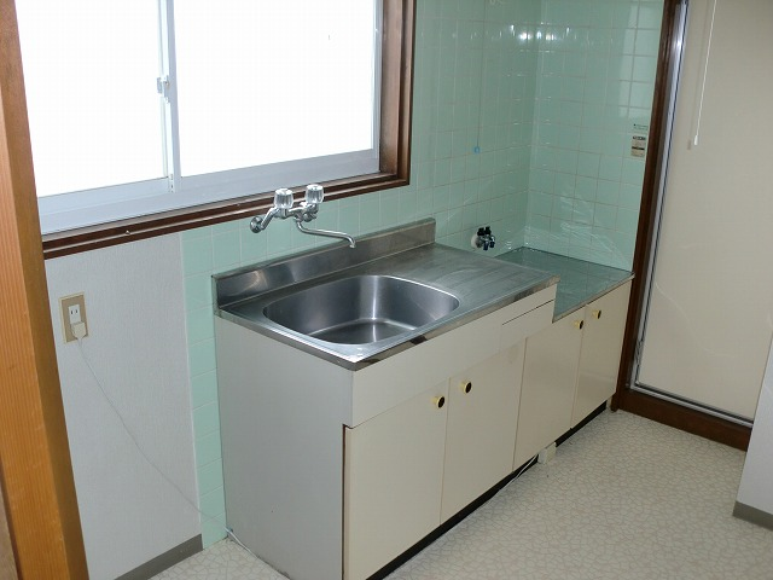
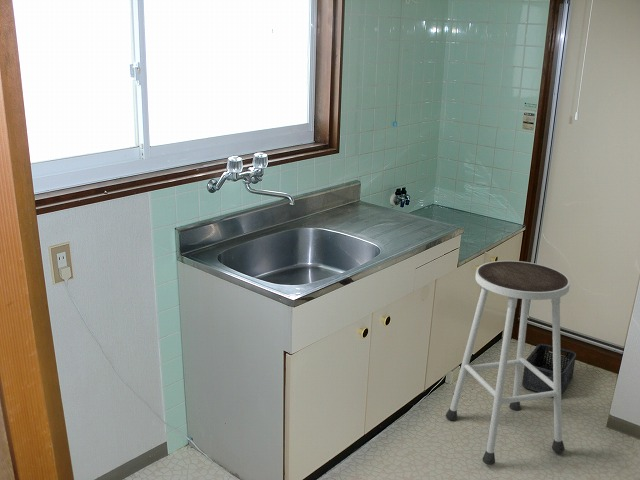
+ storage bin (549, 369)
+ stool (511, 360)
